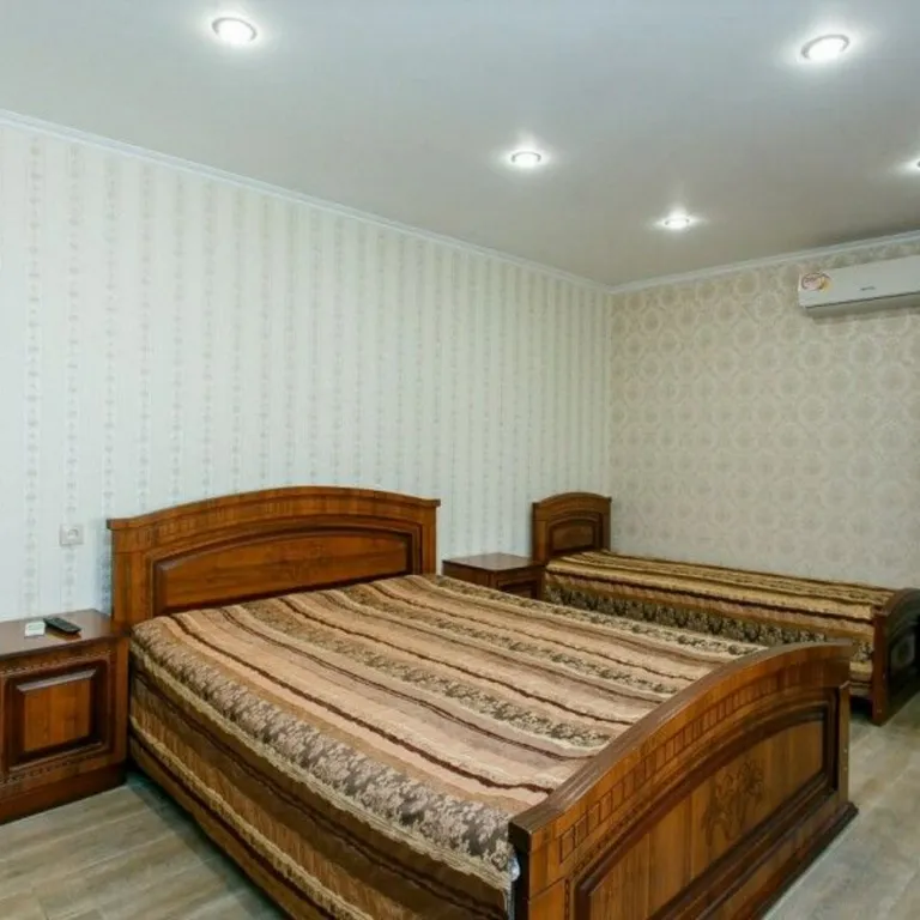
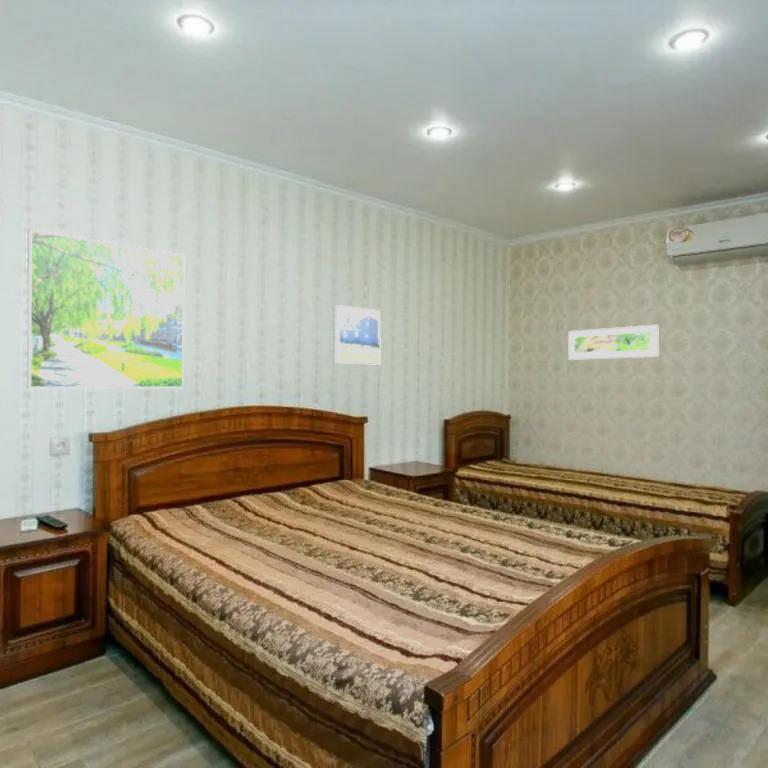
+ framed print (358, 335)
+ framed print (112, 315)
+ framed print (610, 343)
